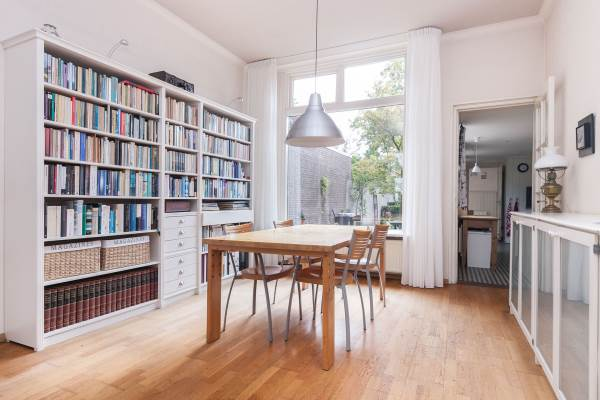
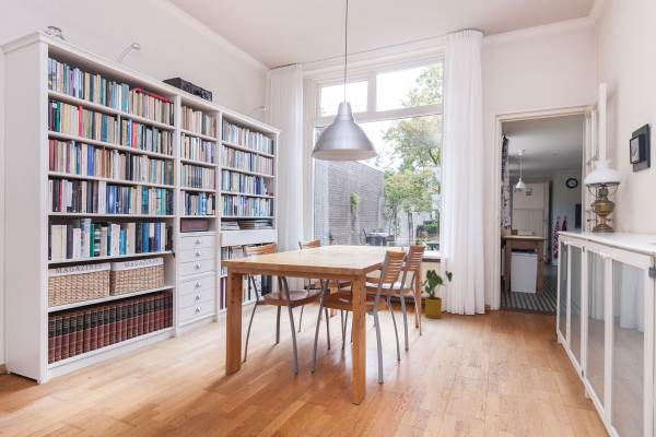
+ house plant (432, 293)
